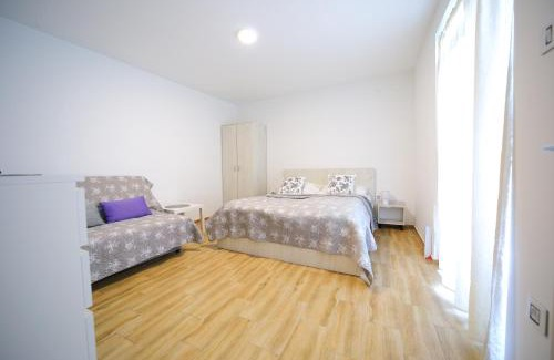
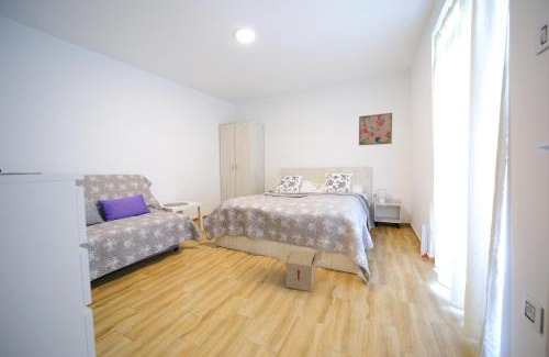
+ cardboard box (300, 265)
+ wall art (374, 130)
